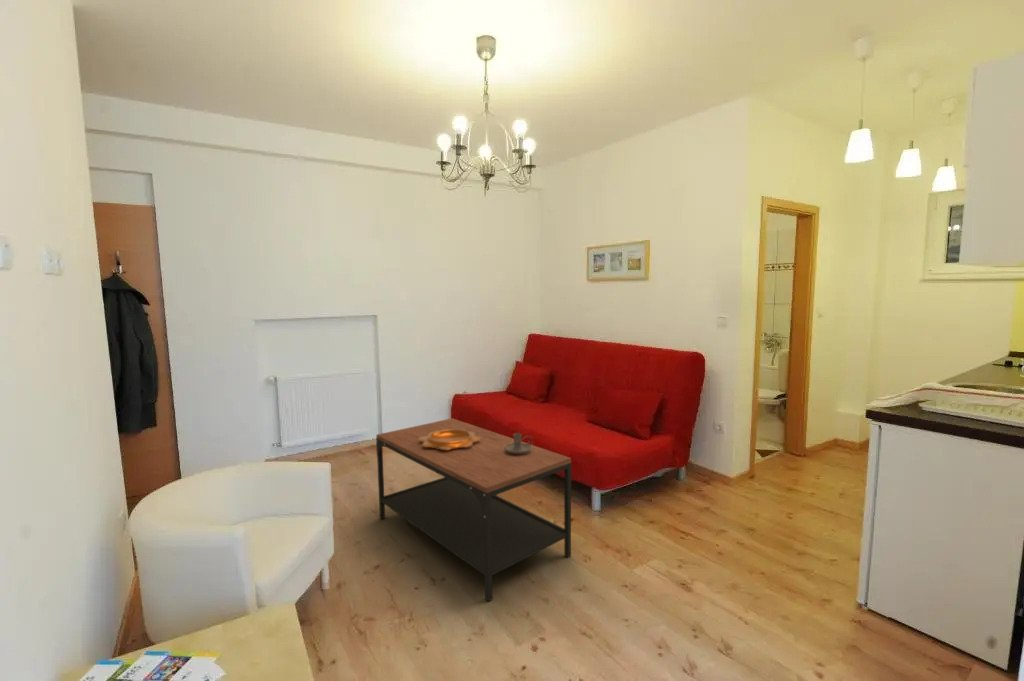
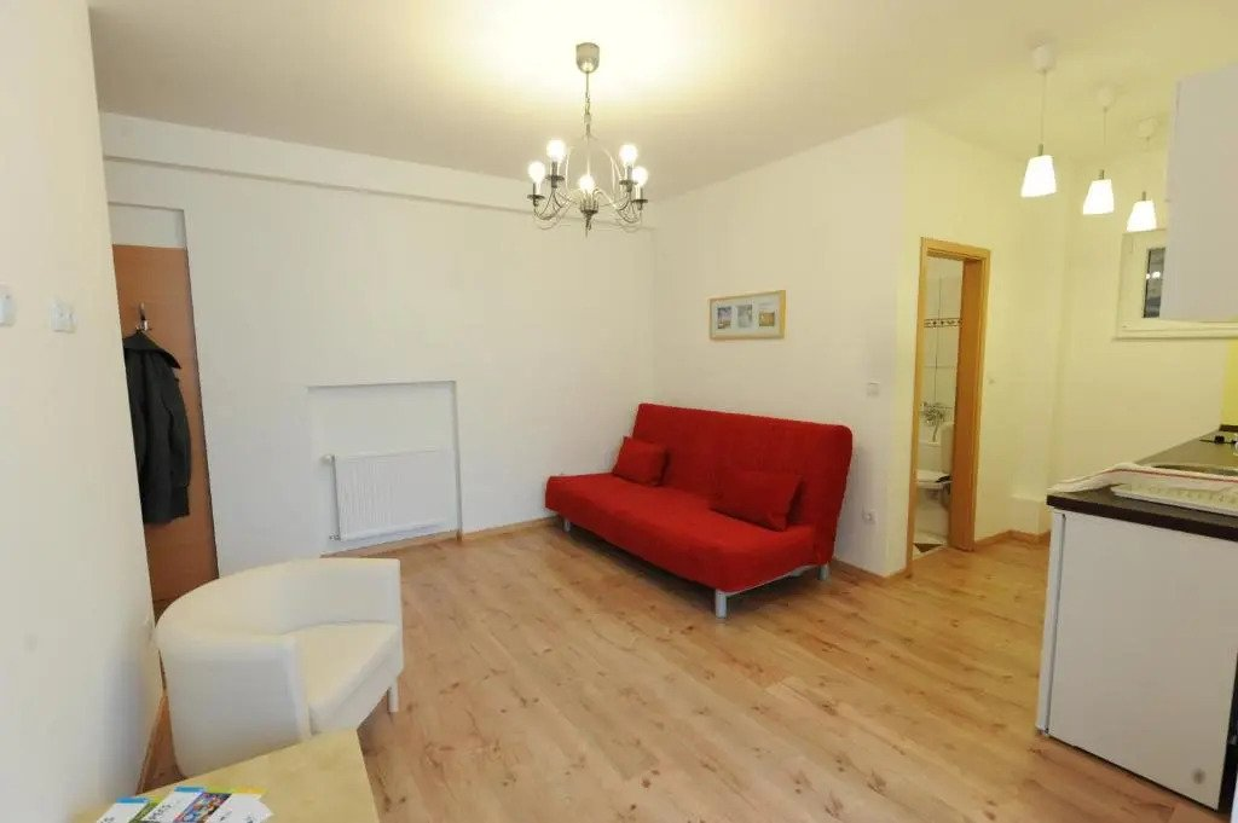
- decorative bowl (449, 438)
- candle holder (520, 442)
- coffee table (466, 490)
